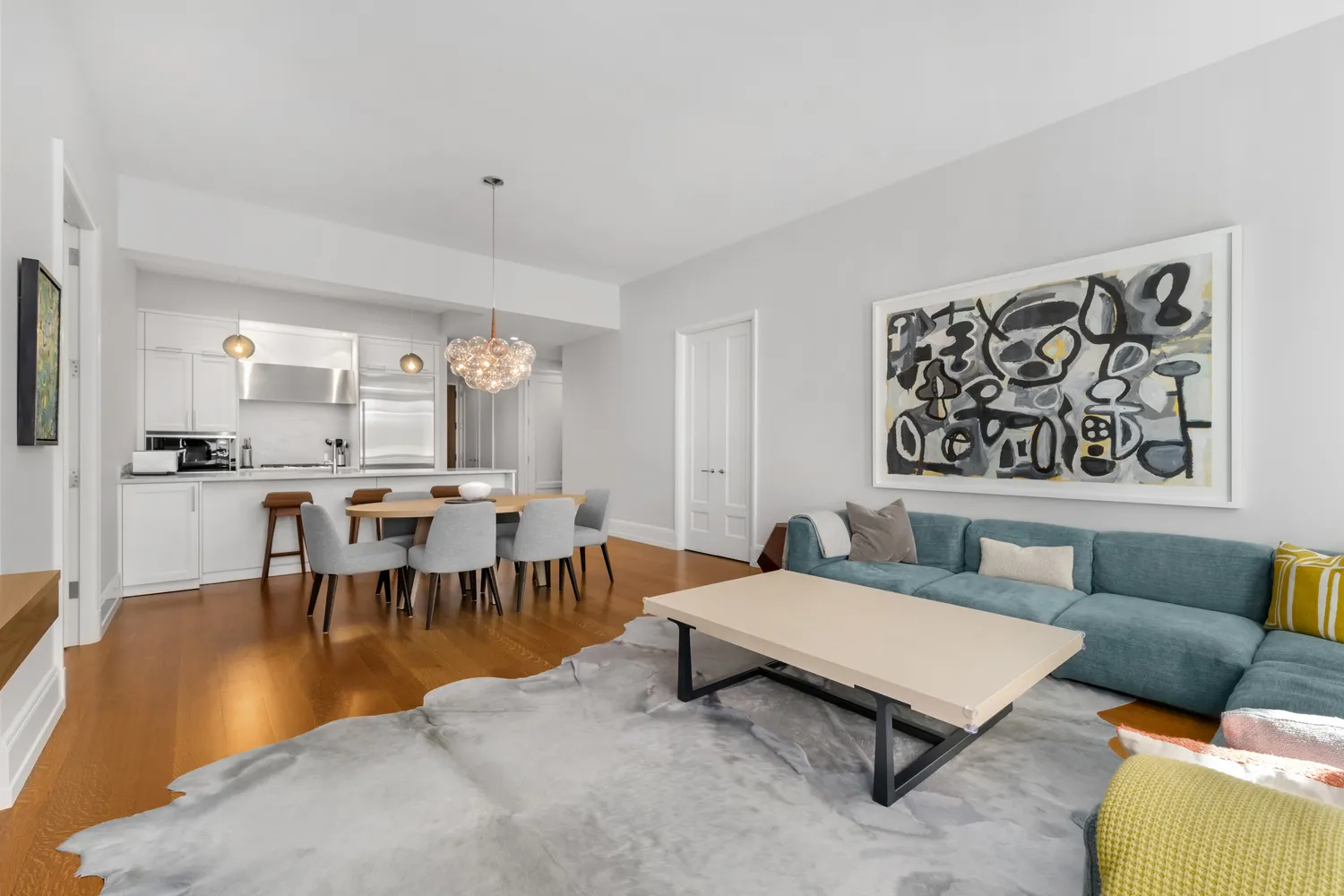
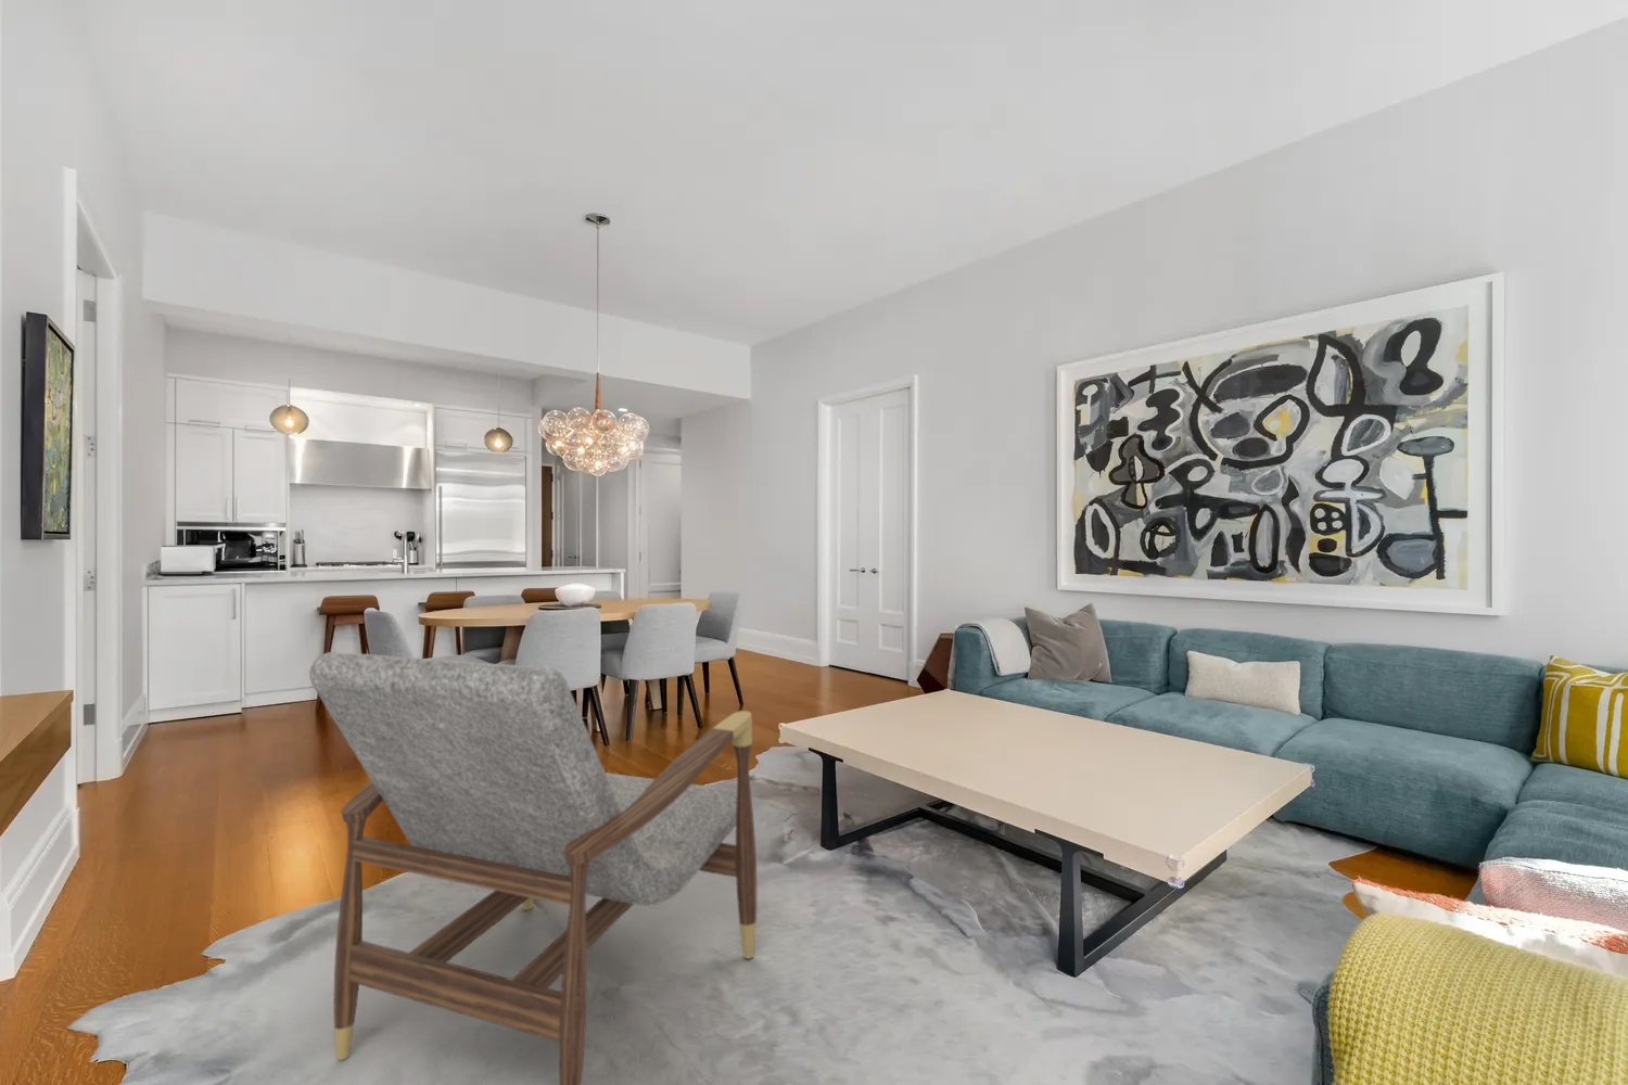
+ armchair (564, 811)
